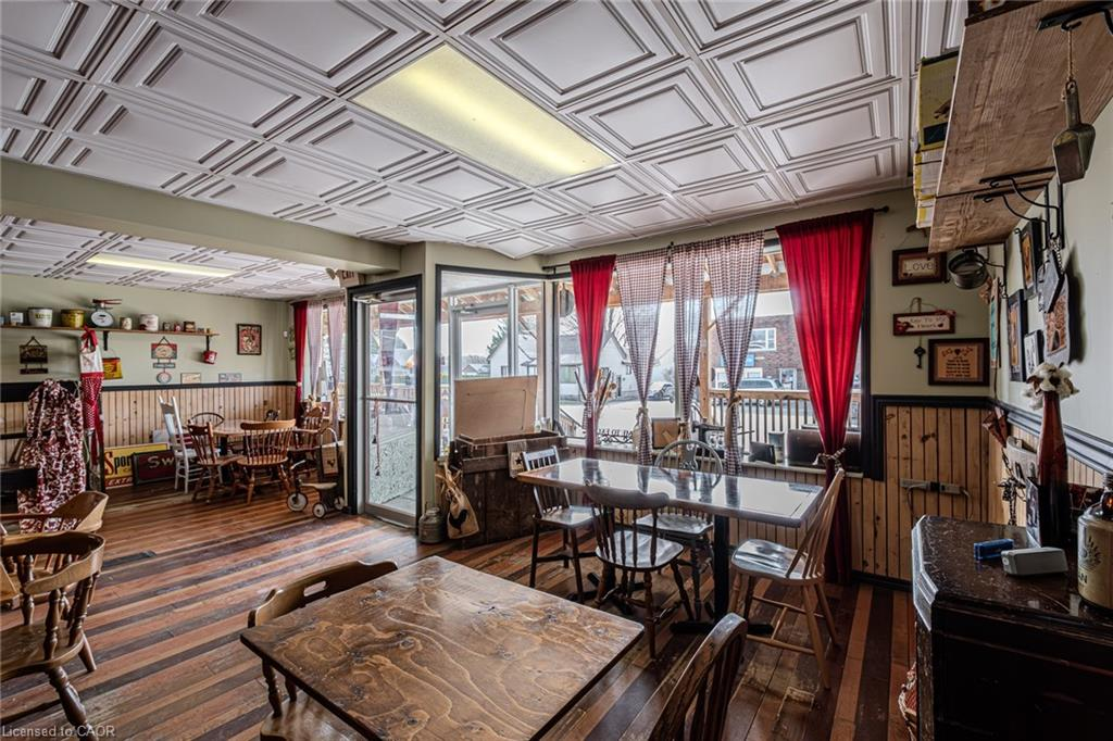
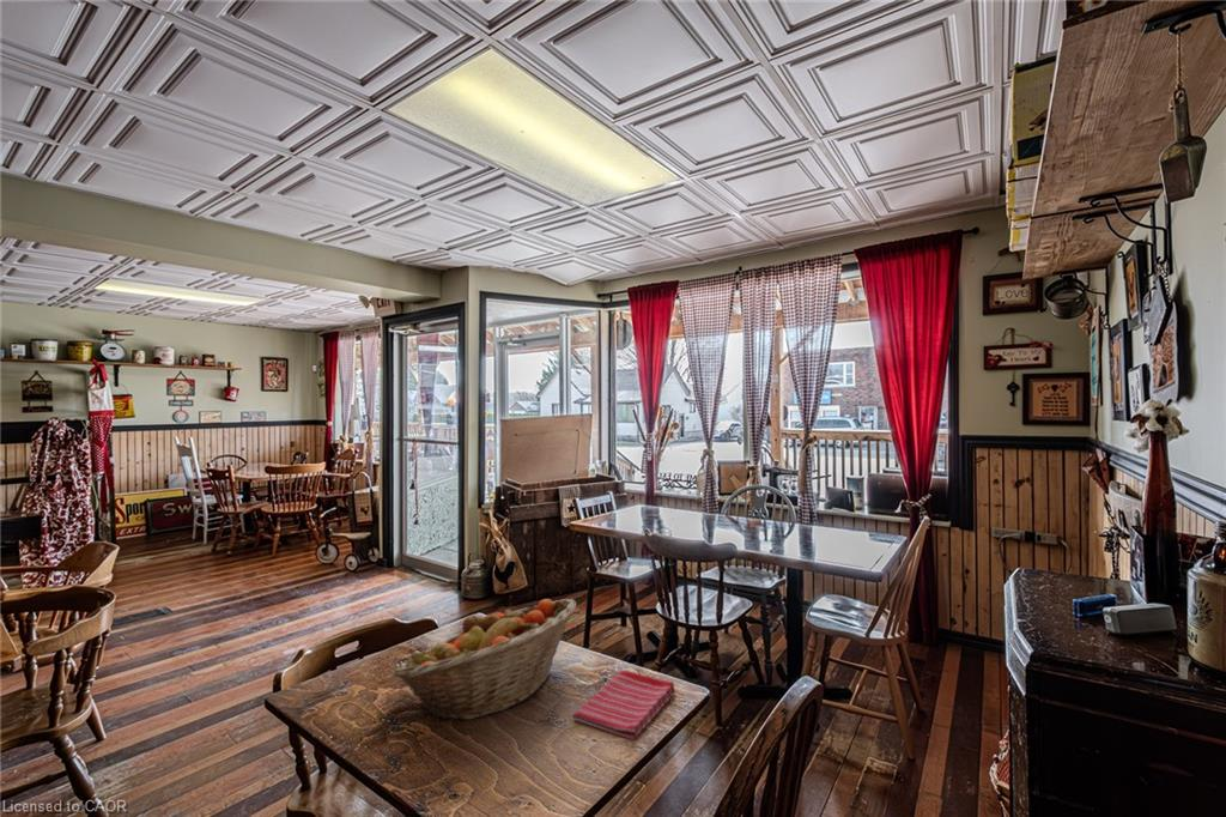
+ dish towel (626, 700)
+ fruit basket (493, 648)
